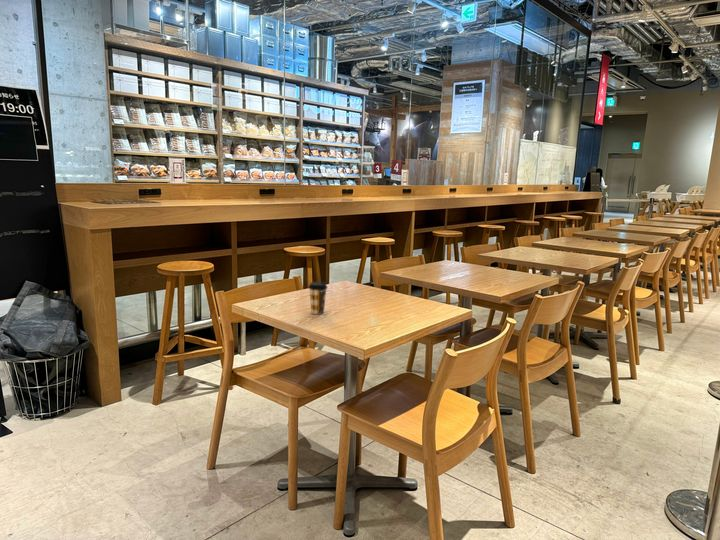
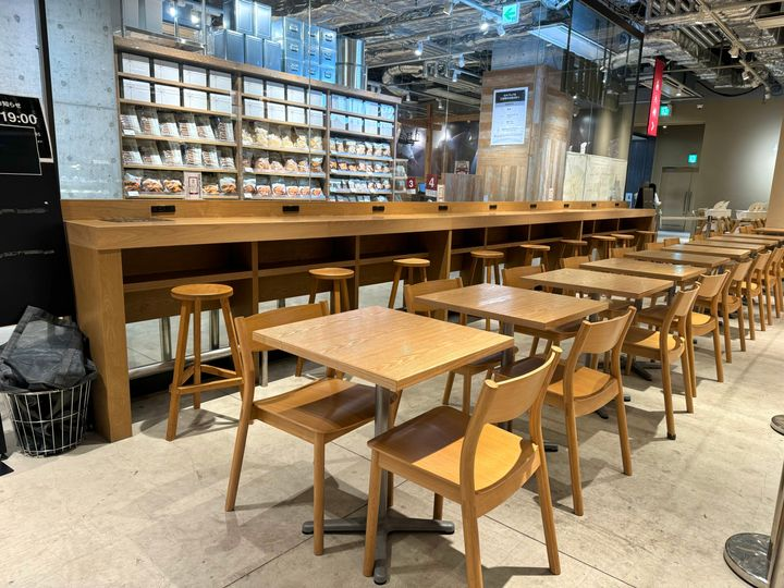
- coffee cup (317, 298)
